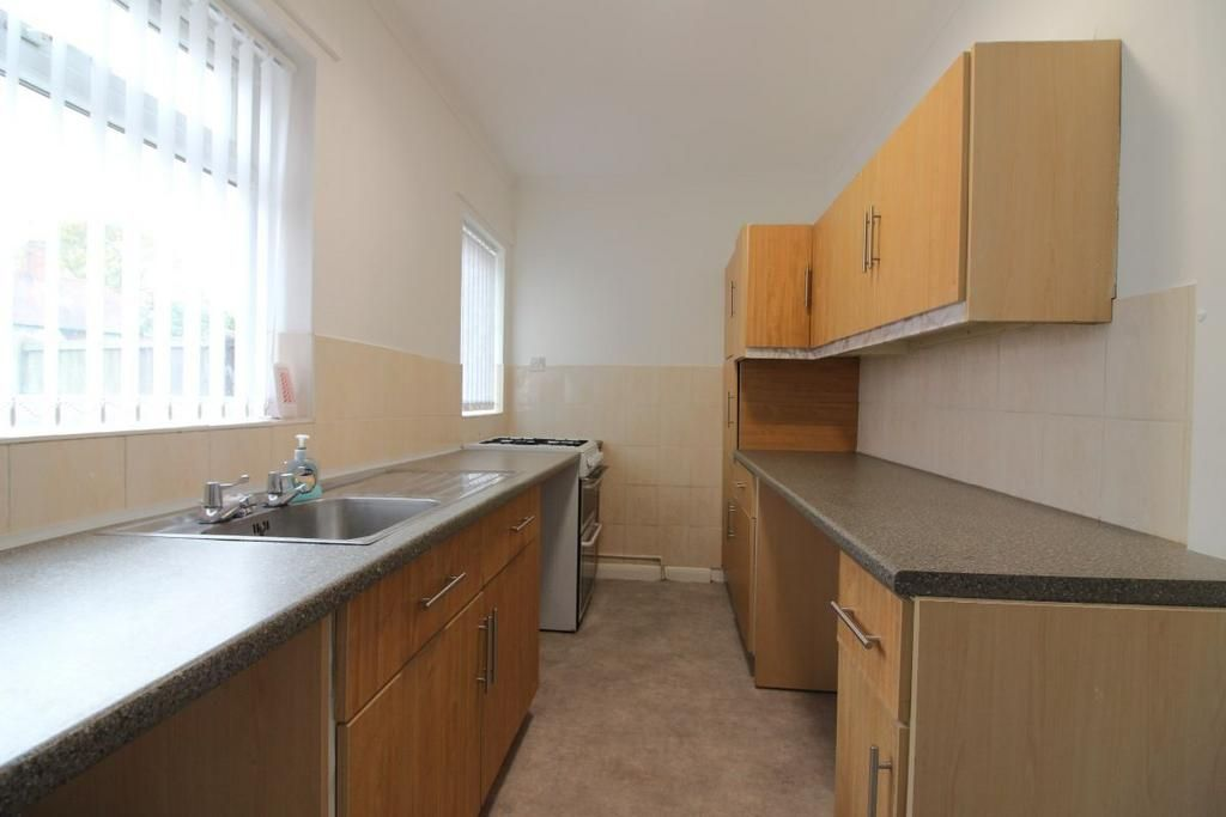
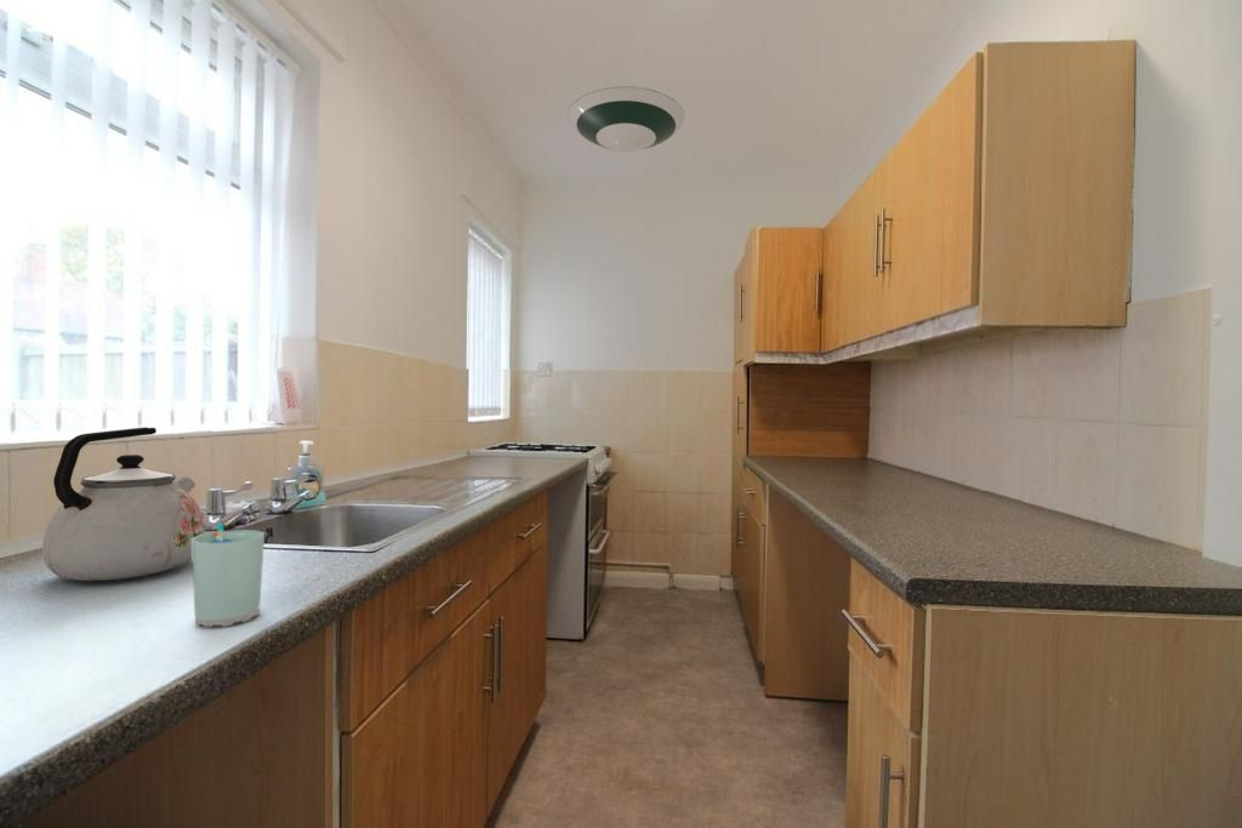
+ cup (227, 567)
+ kettle (131, 498)
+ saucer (626, 132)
